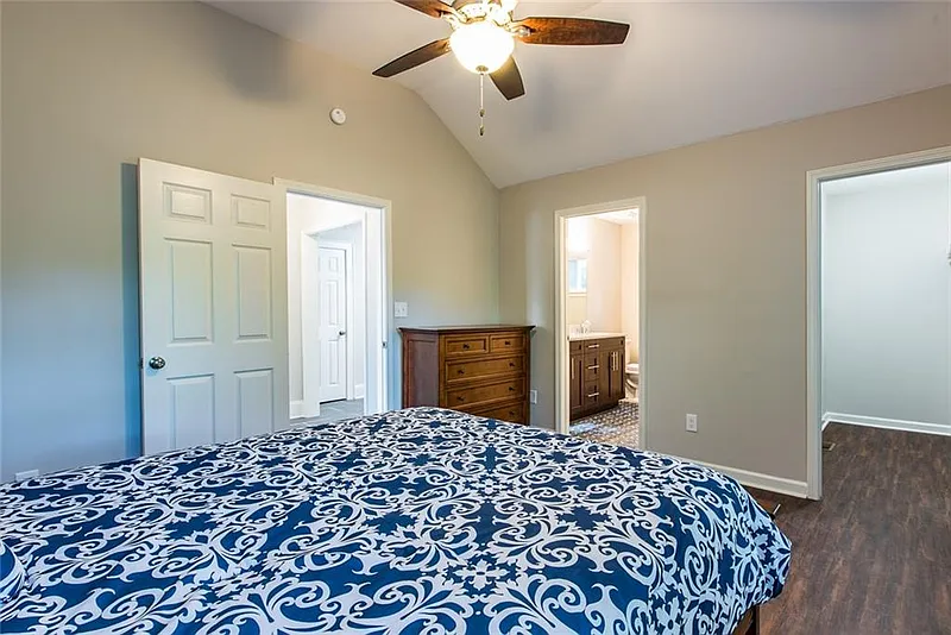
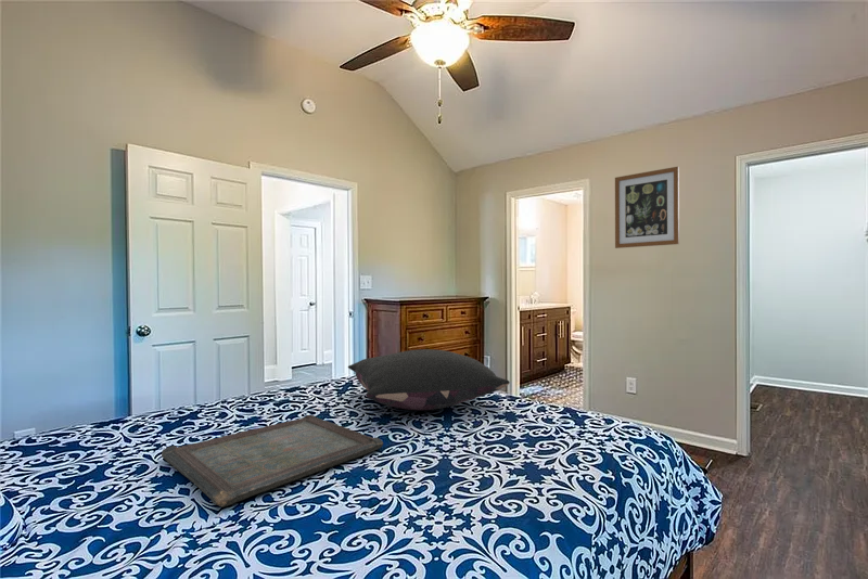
+ wall art (646, 209)
+ serving tray (276, 449)
+ pillow (421, 375)
